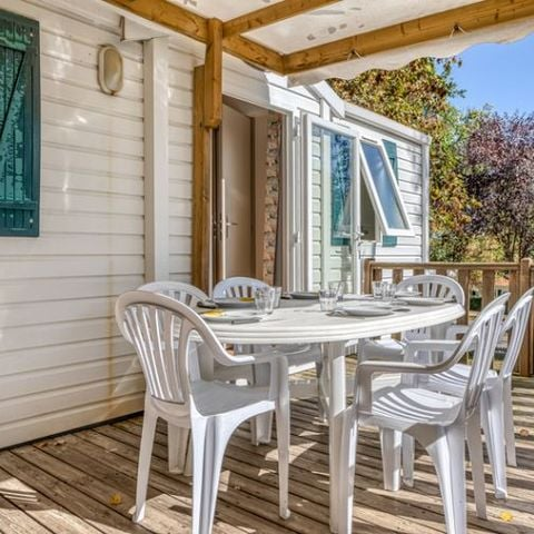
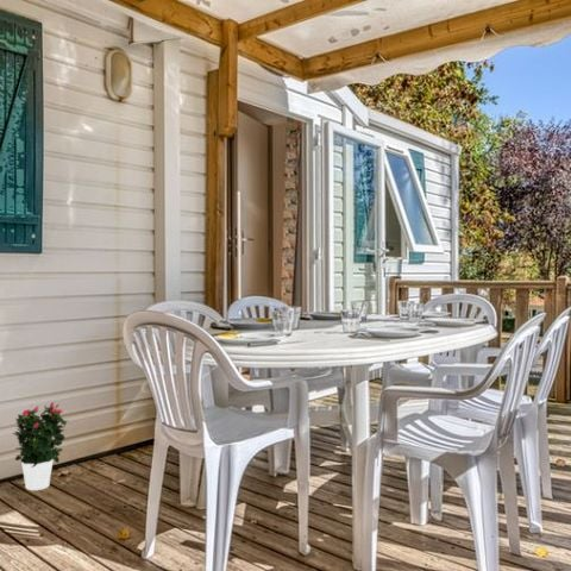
+ potted flower (38, 445)
